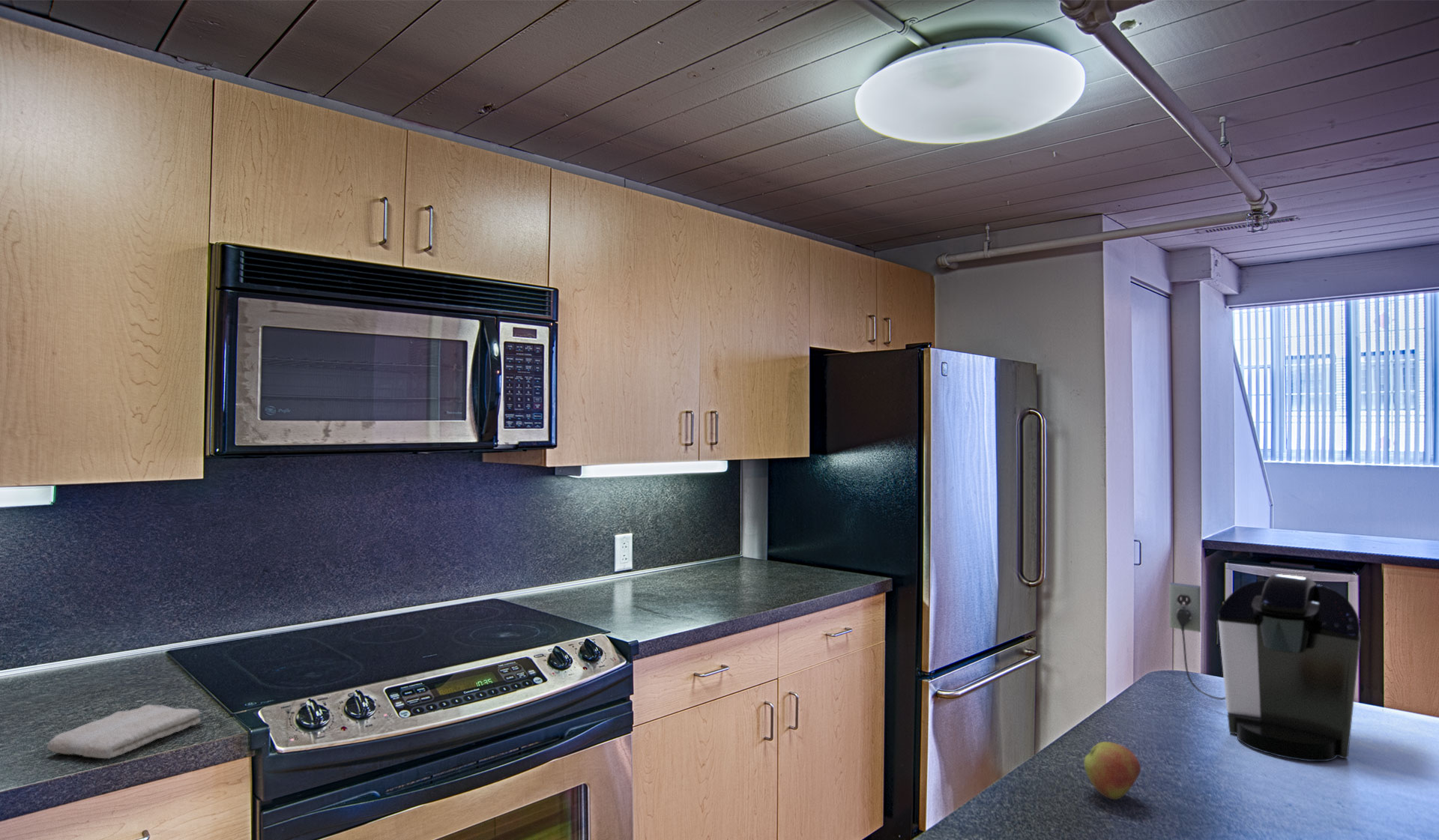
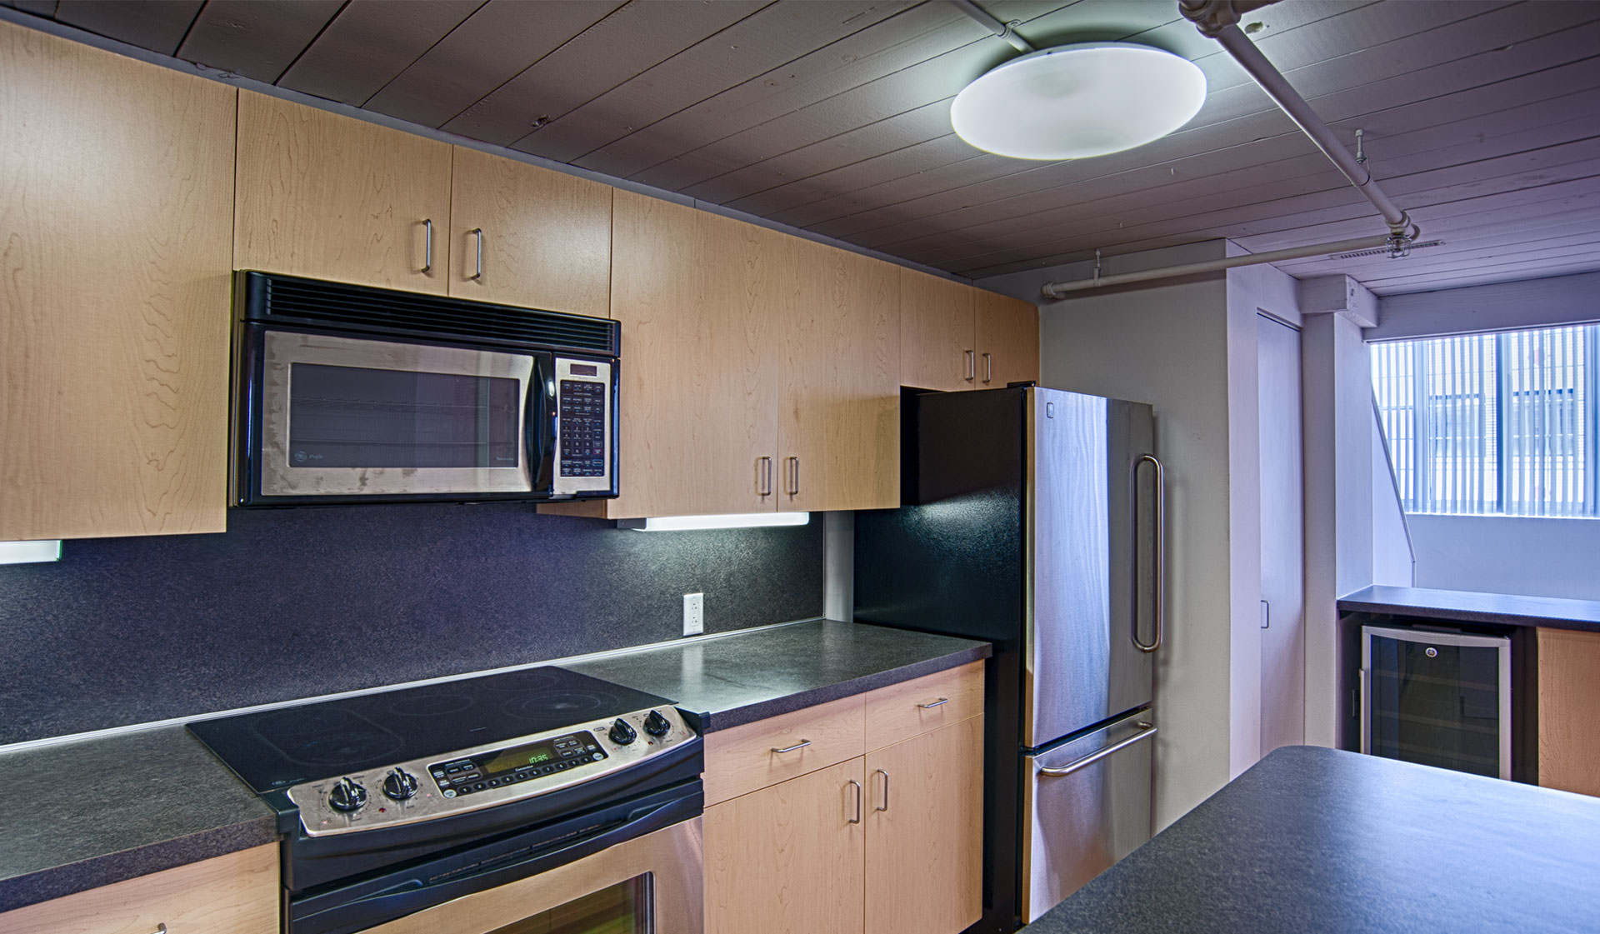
- apple (1111, 770)
- coffee maker (1251, 651)
- washcloth (130, 728)
